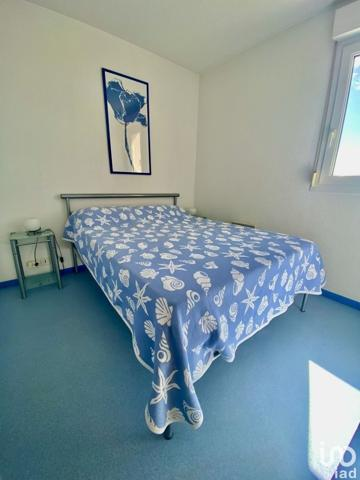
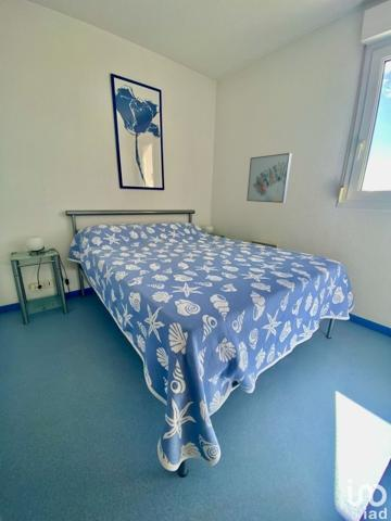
+ wall art (266, 179)
